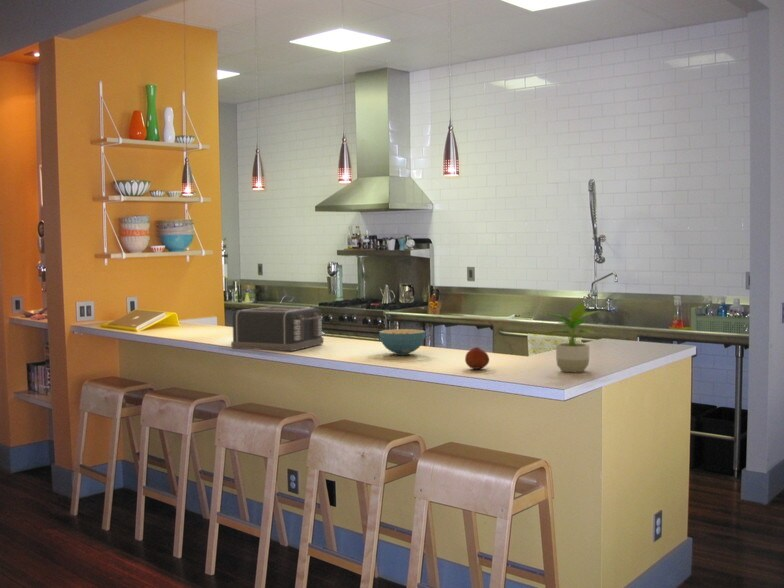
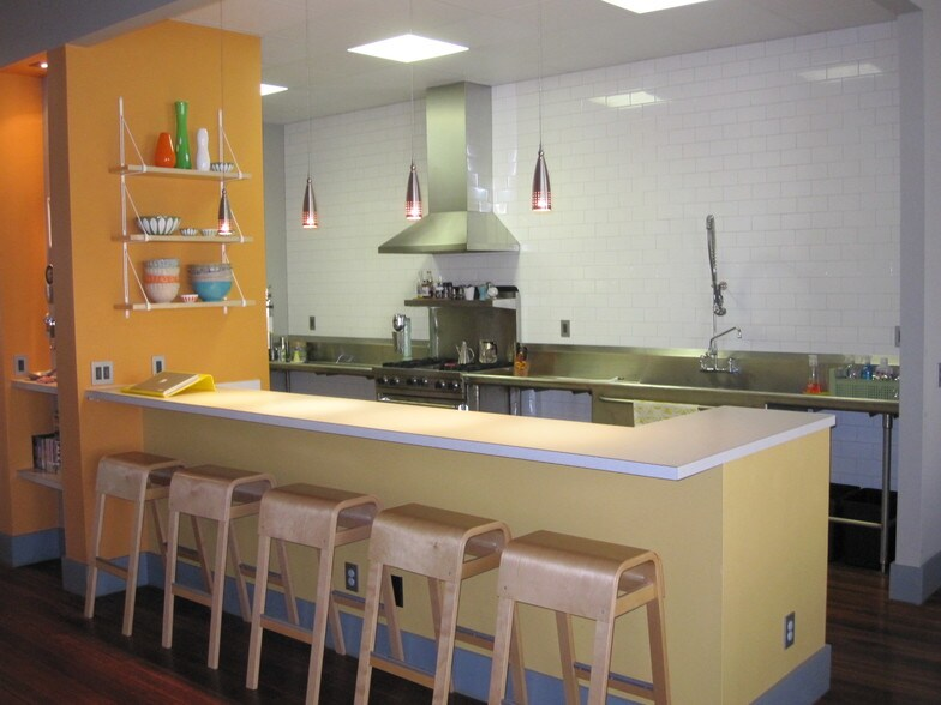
- potted plant (571, 335)
- fruit (477, 358)
- cereal bowl (402, 342)
- toaster (282, 327)
